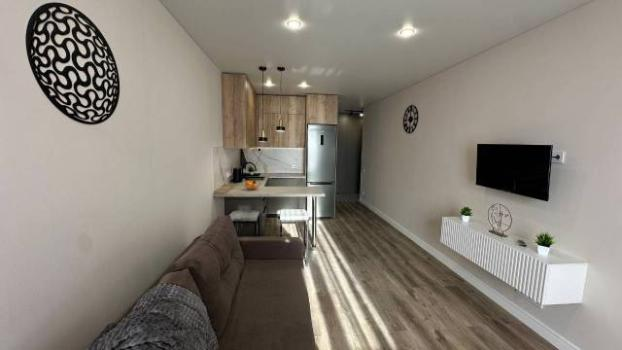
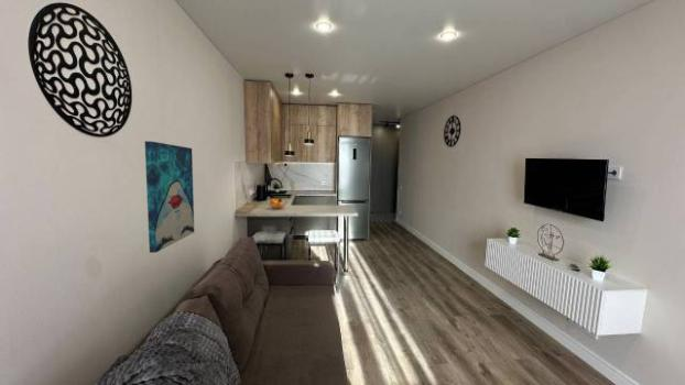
+ wall art (173, 194)
